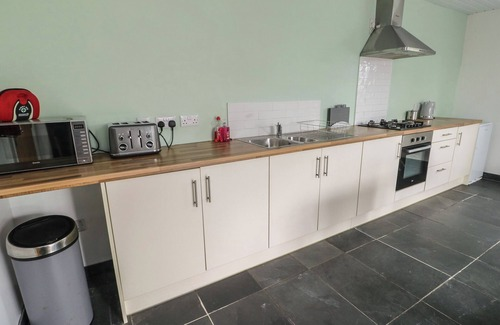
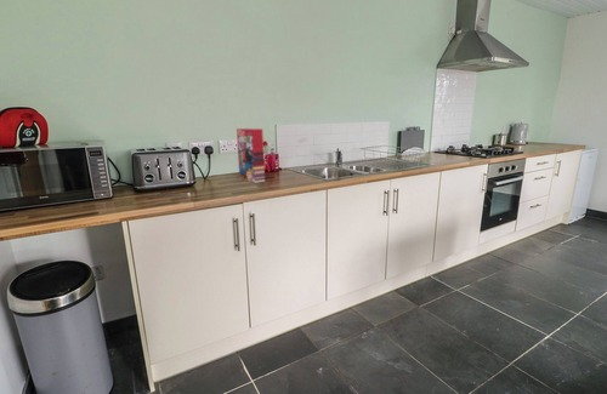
+ cereal box (250, 154)
